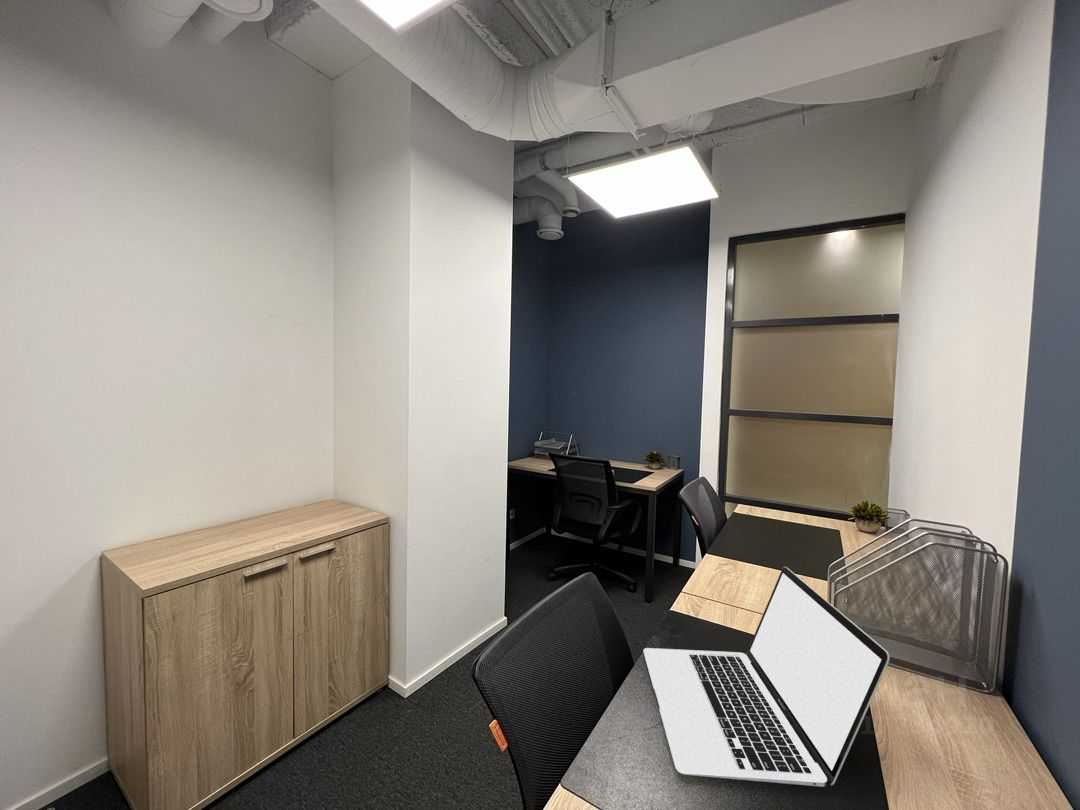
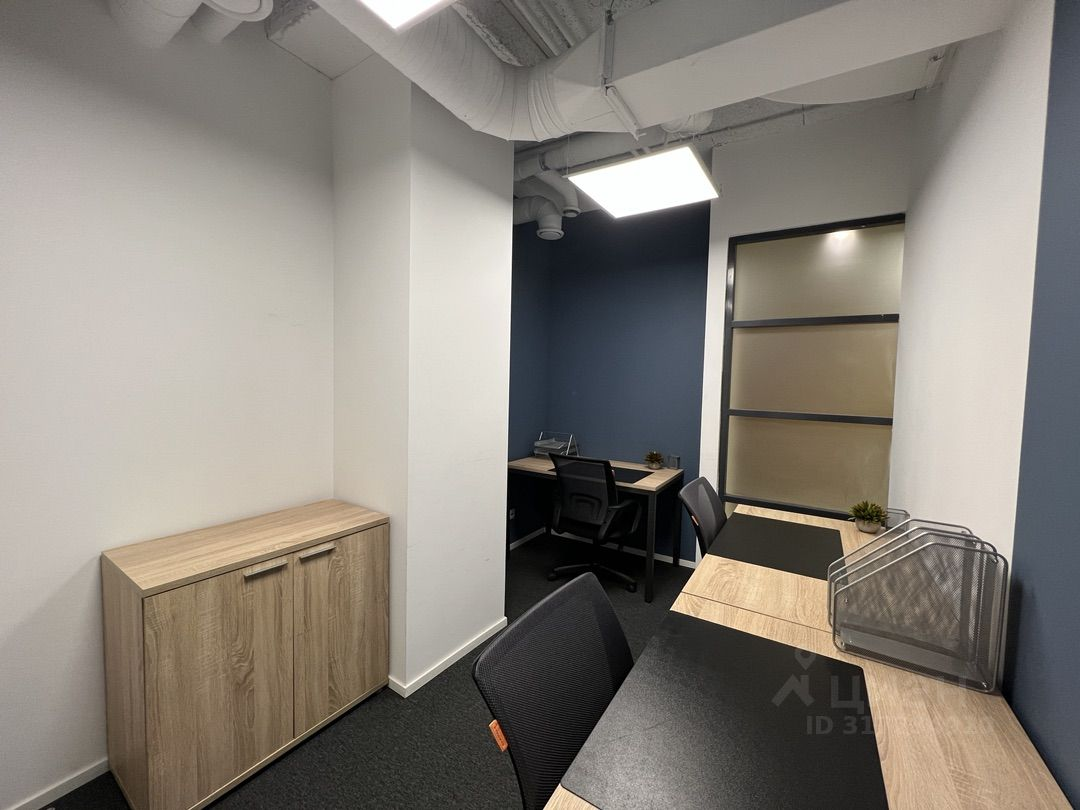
- laptop (740, 653)
